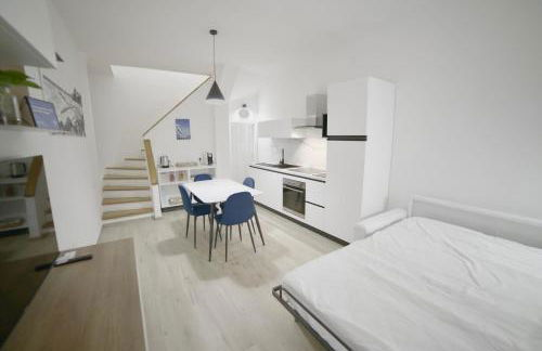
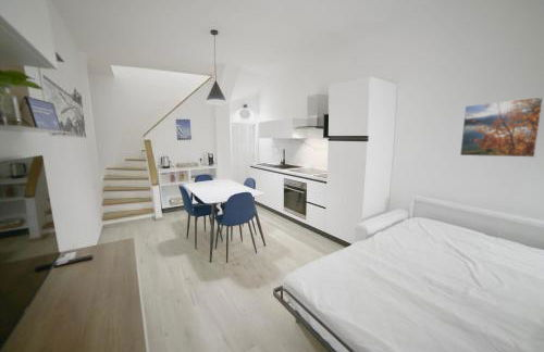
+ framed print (497, 129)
